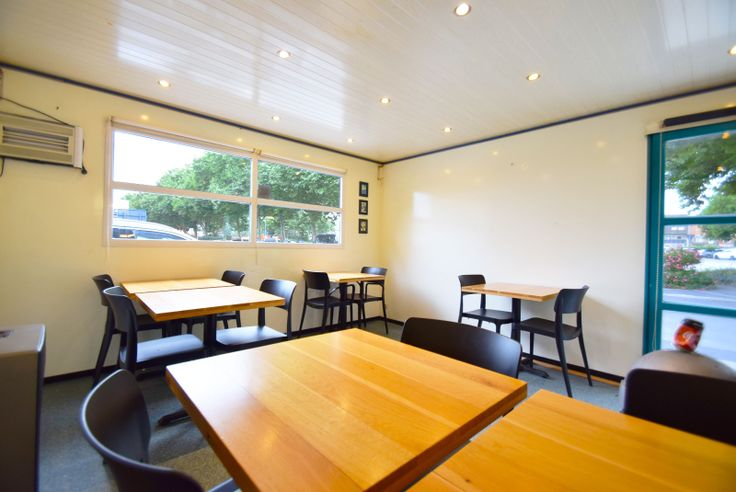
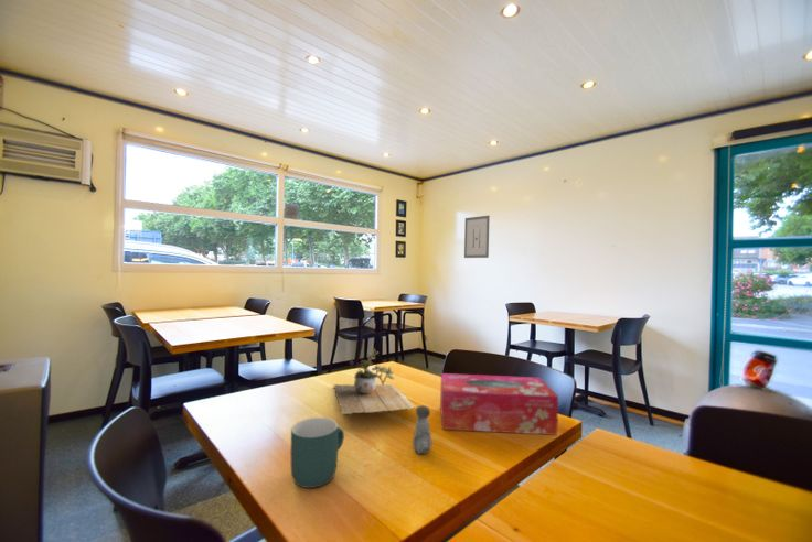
+ salt shaker (423, 429)
+ succulent plant (371, 375)
+ mug (318, 447)
+ tissue box (493, 401)
+ wall art (476, 237)
